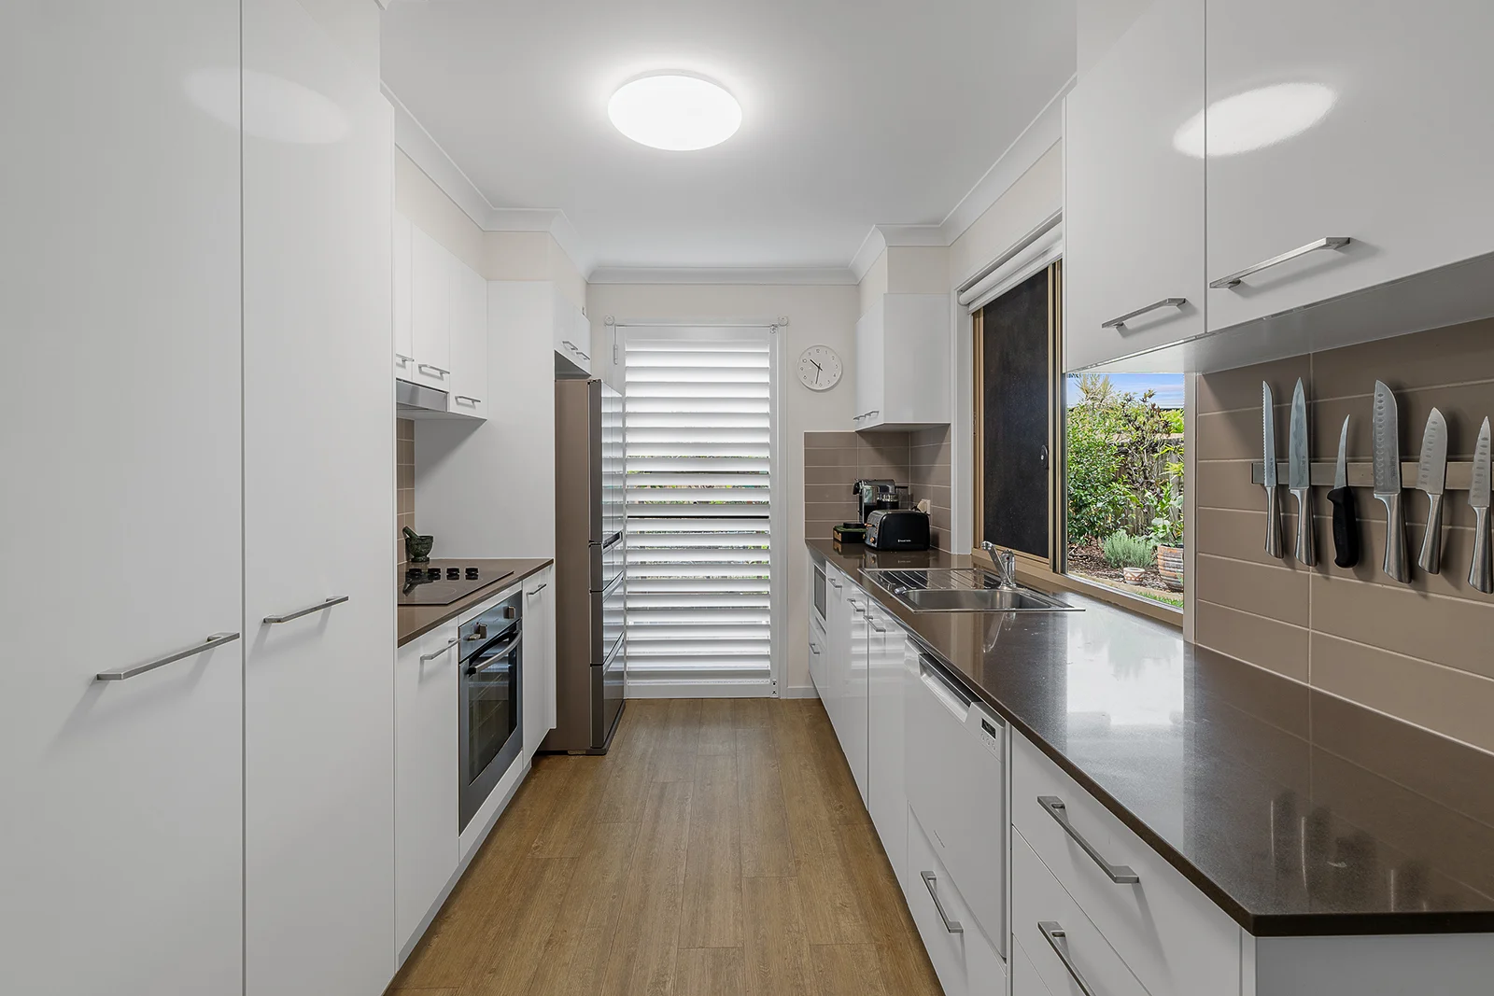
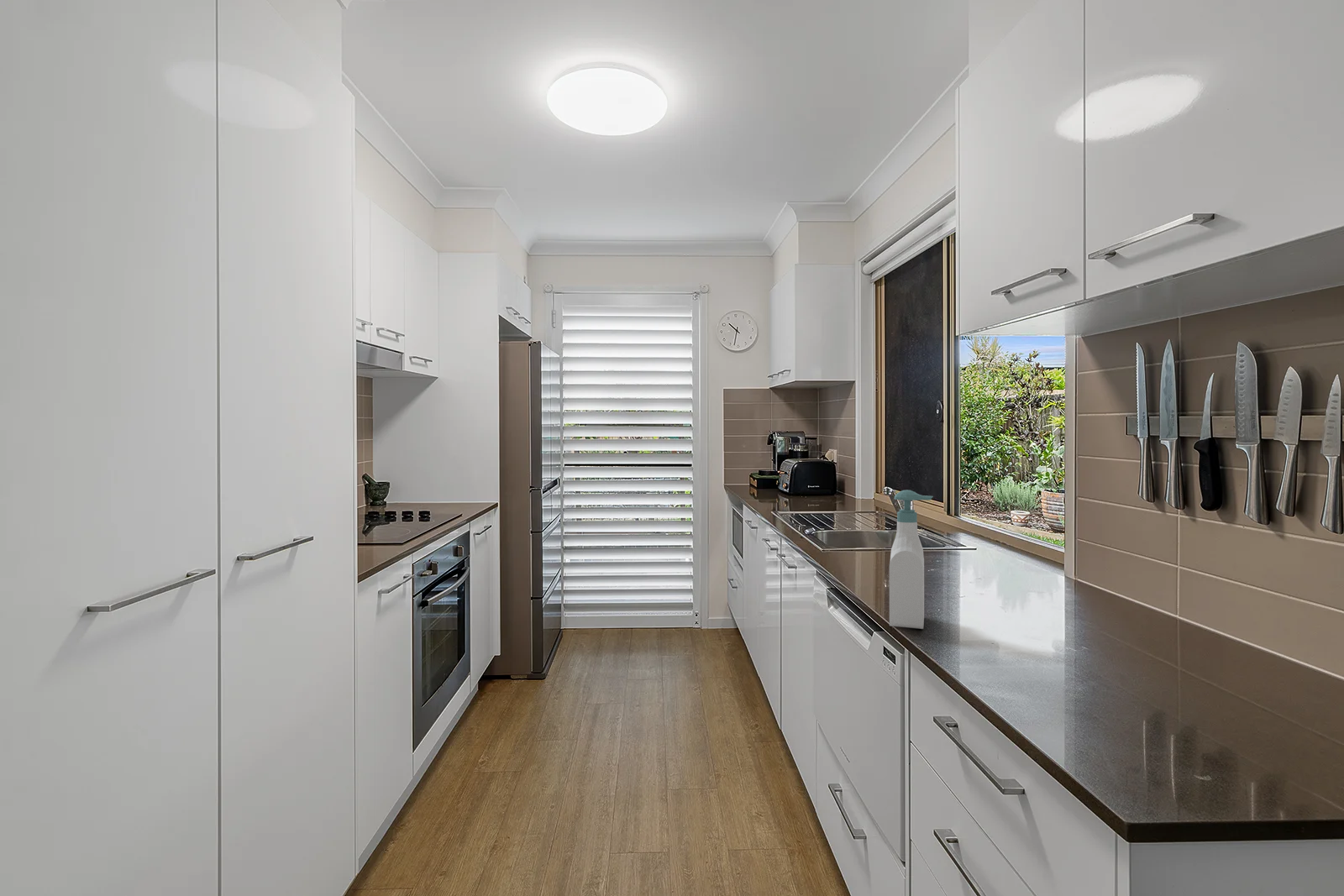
+ soap bottle (911, 556)
